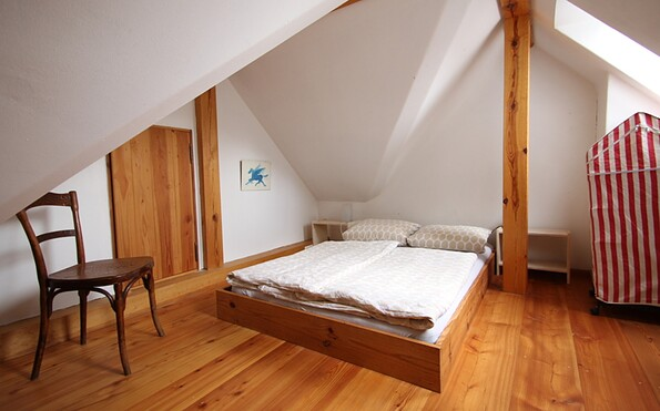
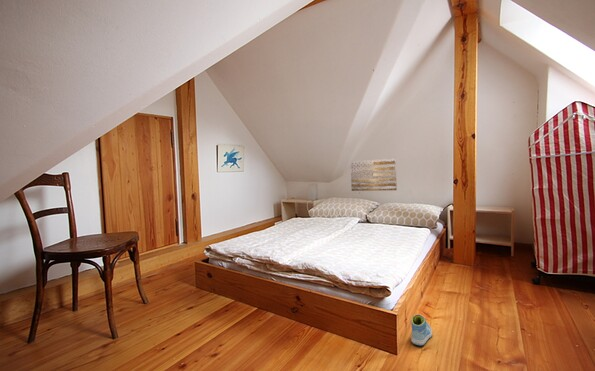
+ sneaker (422, 324)
+ wall art (372, 175)
